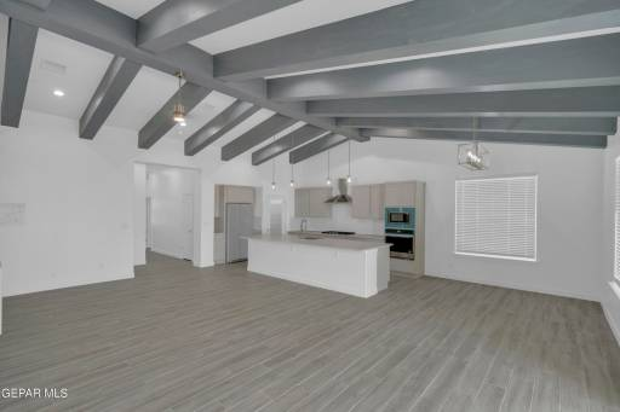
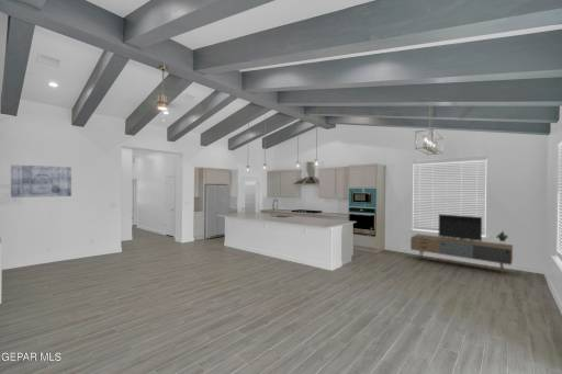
+ media console (458, 239)
+ wall art (43, 181)
